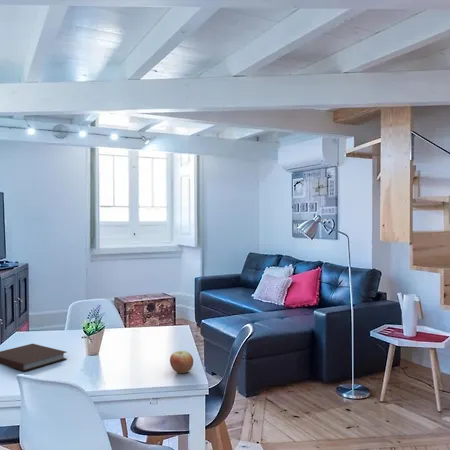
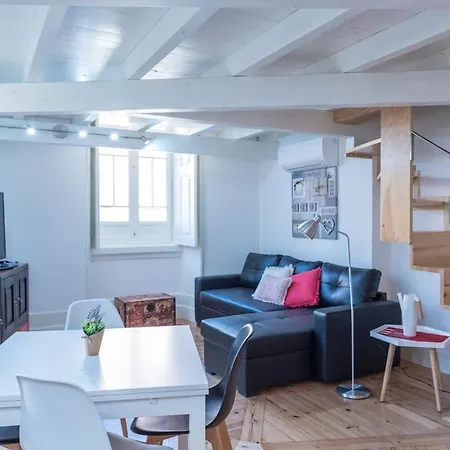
- apple (181, 361)
- notebook (28, 356)
